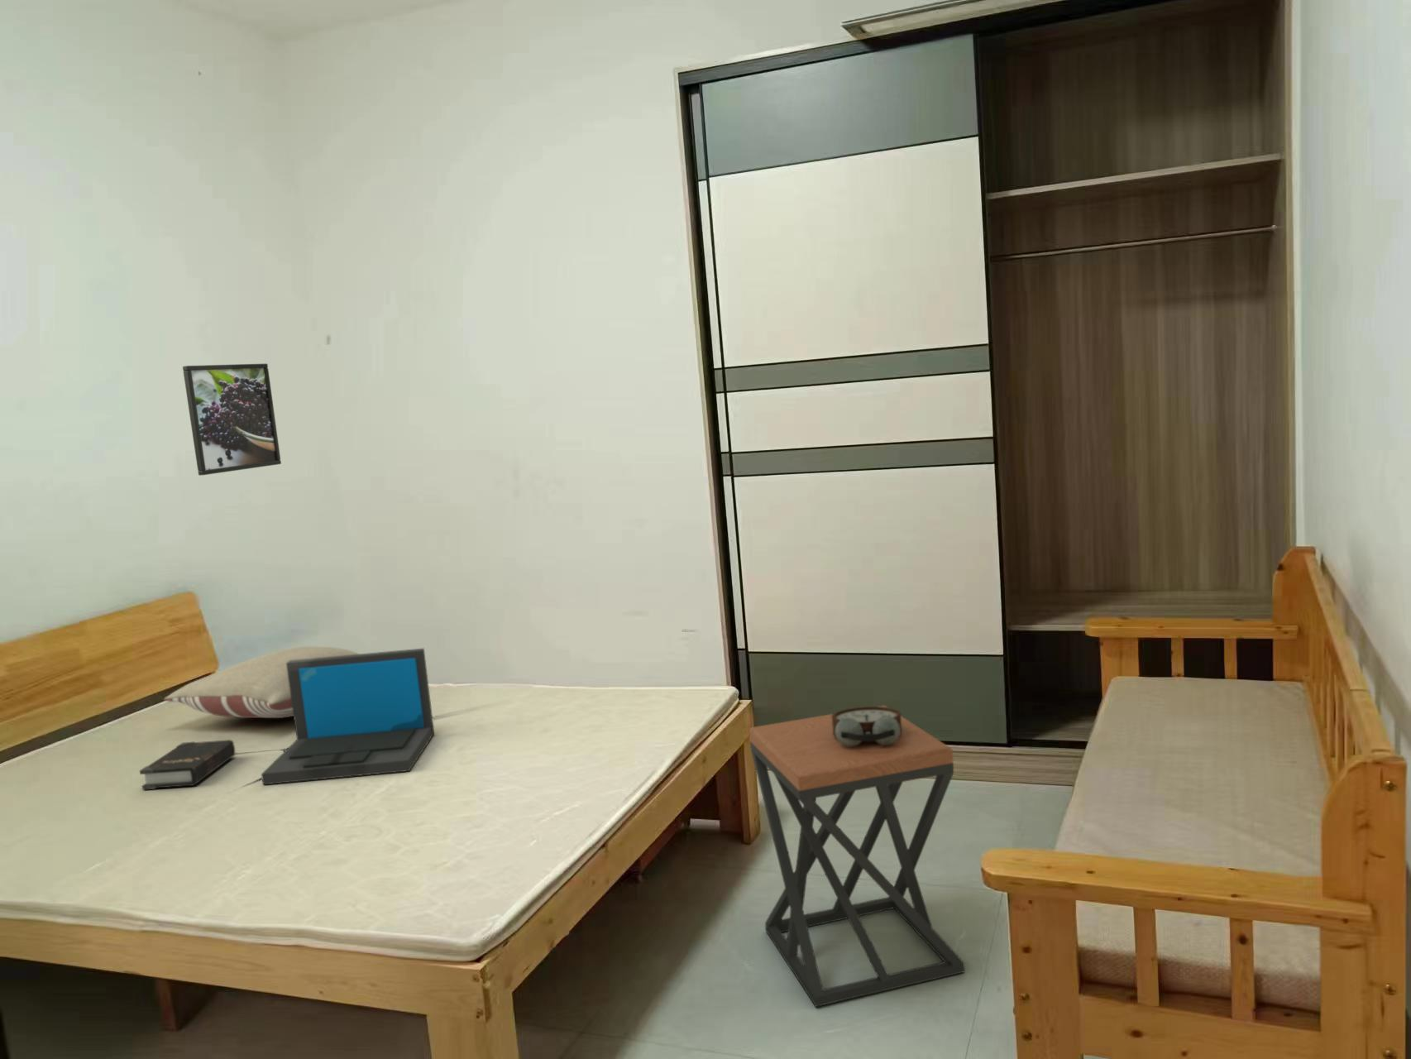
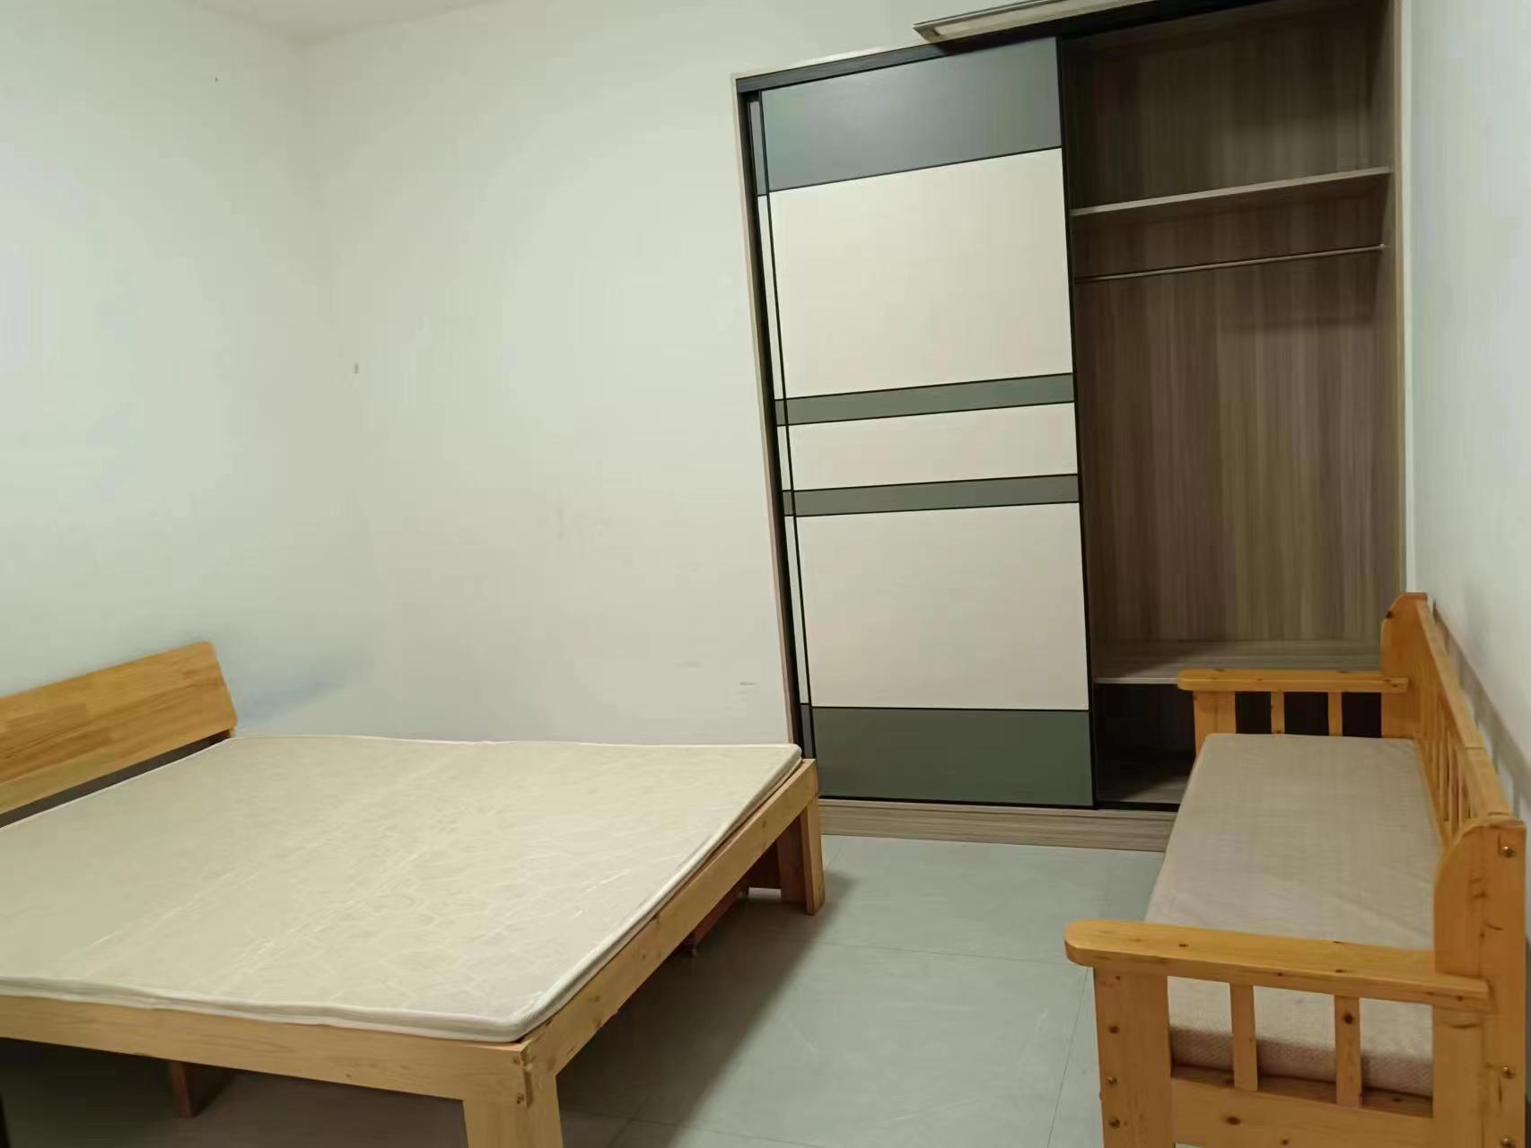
- pillow (276, 681)
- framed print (235, 417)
- alarm clock (867, 723)
- stool (853, 844)
- hardback book (189, 763)
- laptop (347, 713)
